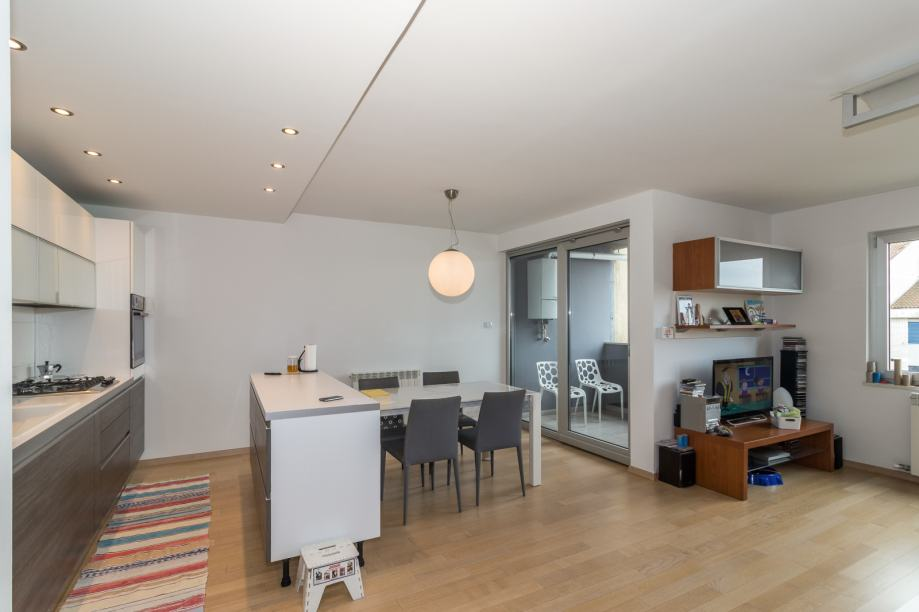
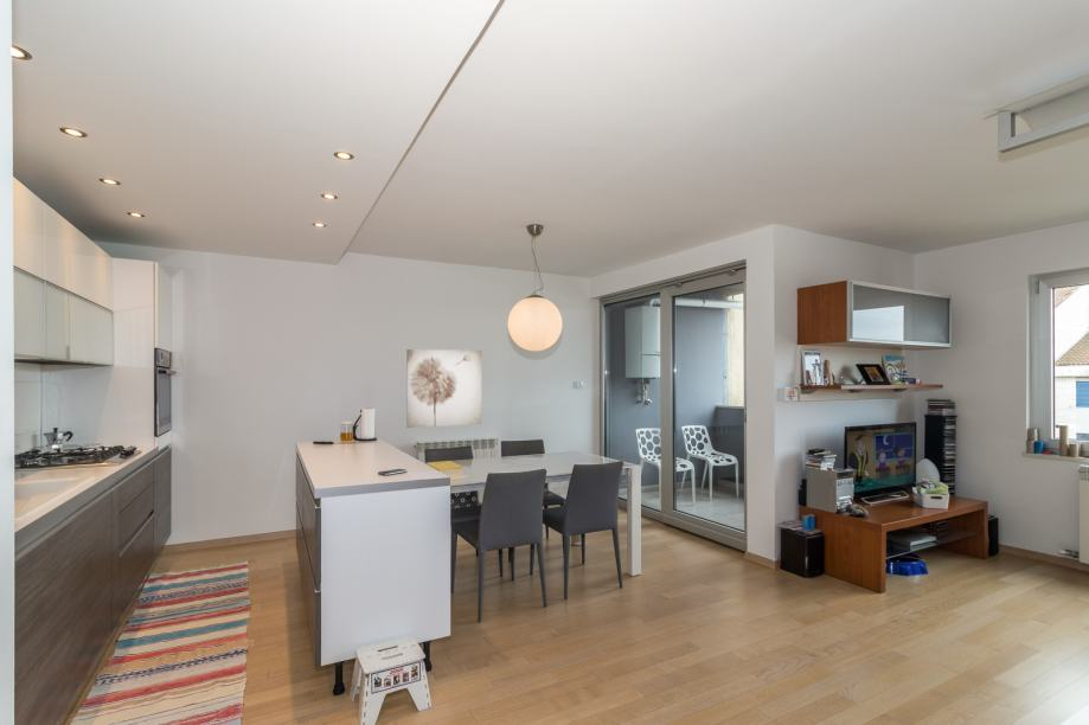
+ wall art (444, 387)
